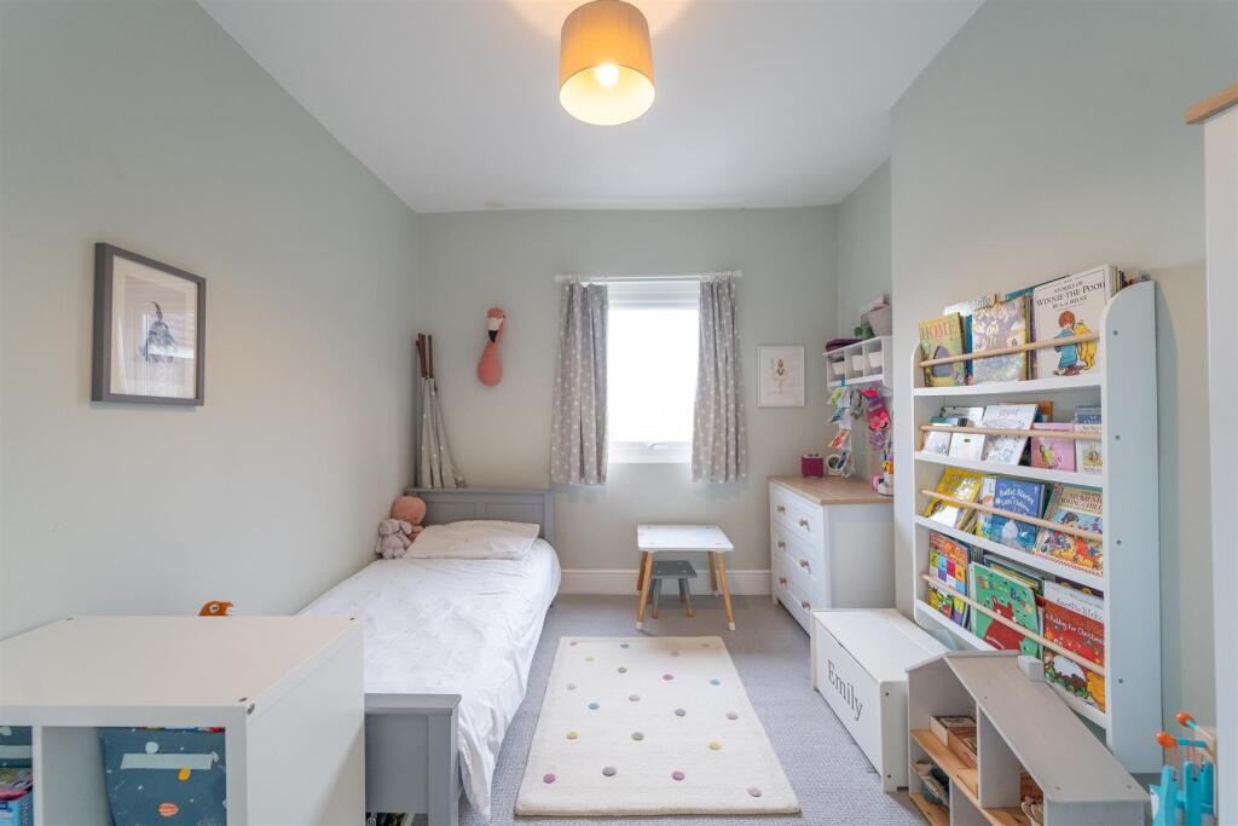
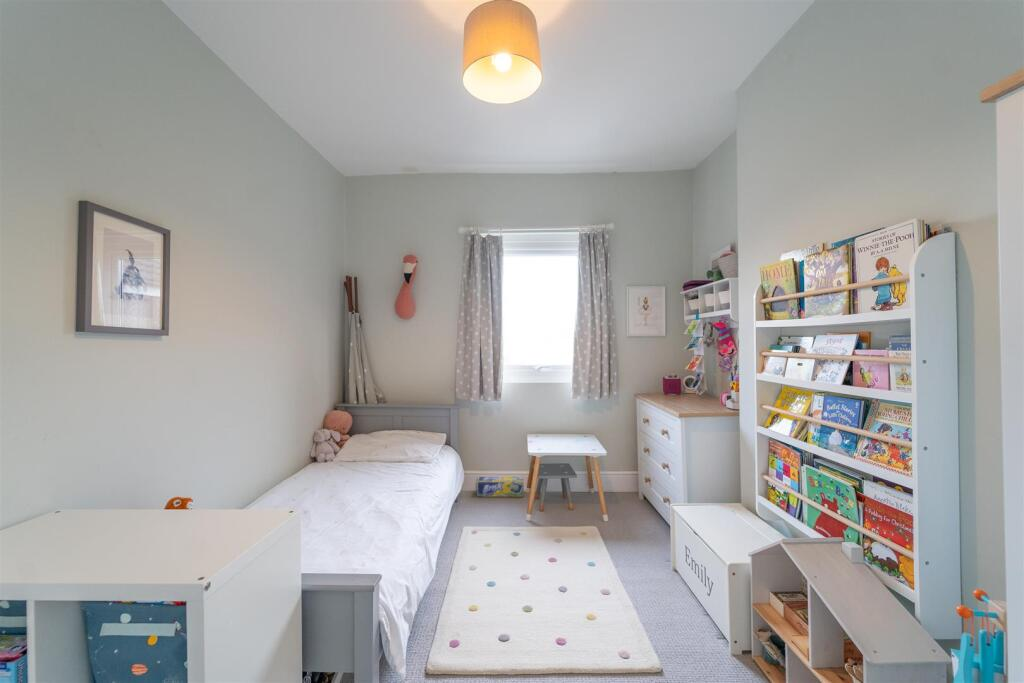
+ box (499, 486)
